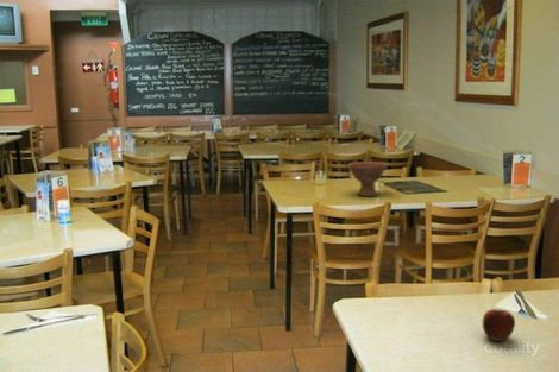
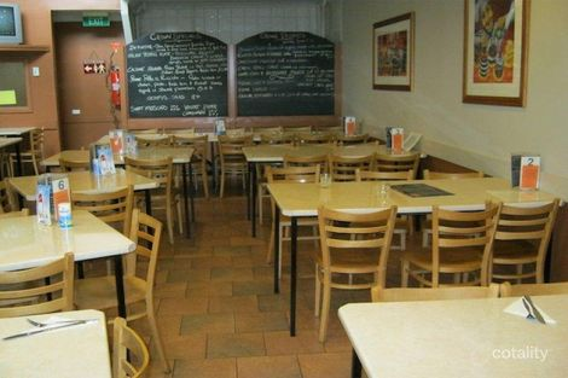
- bowl (368, 178)
- apple (497, 324)
